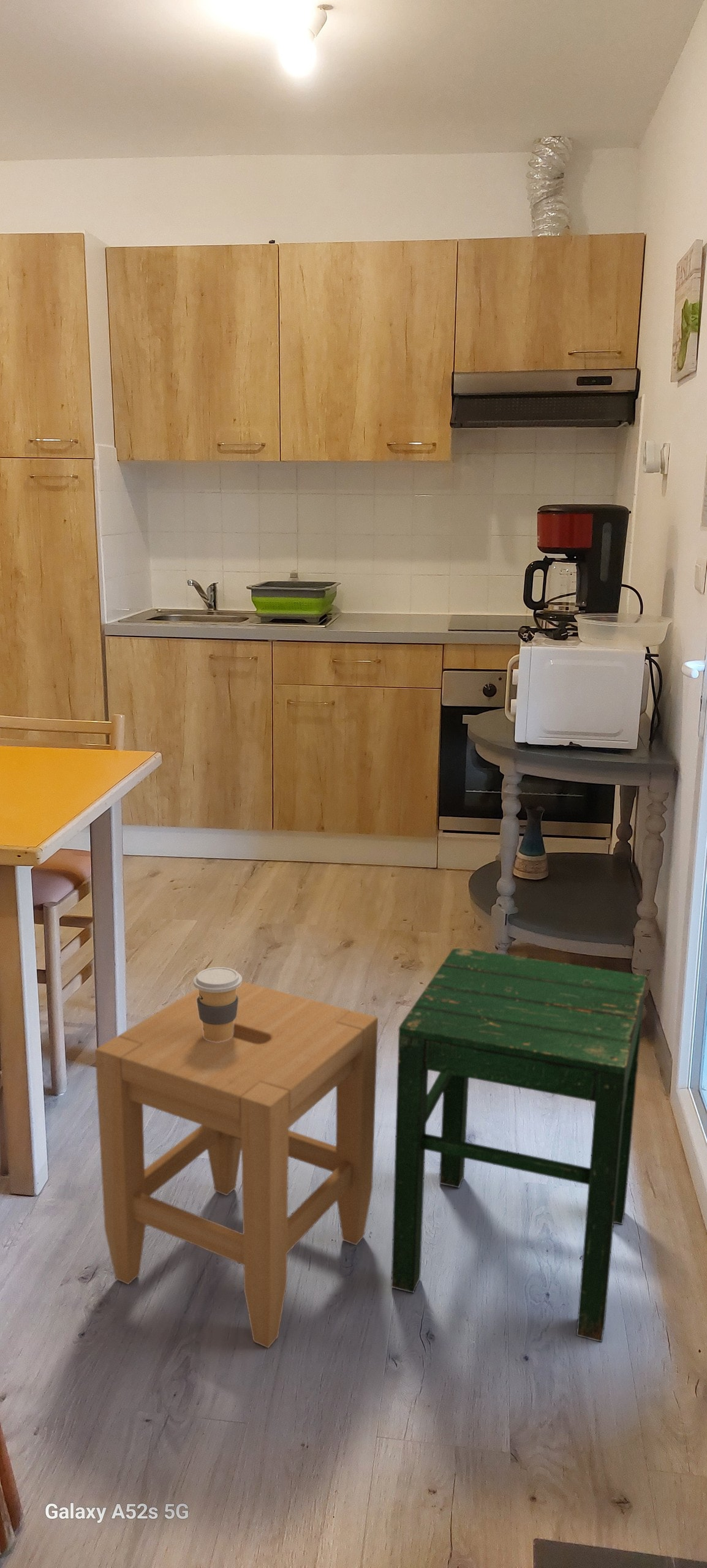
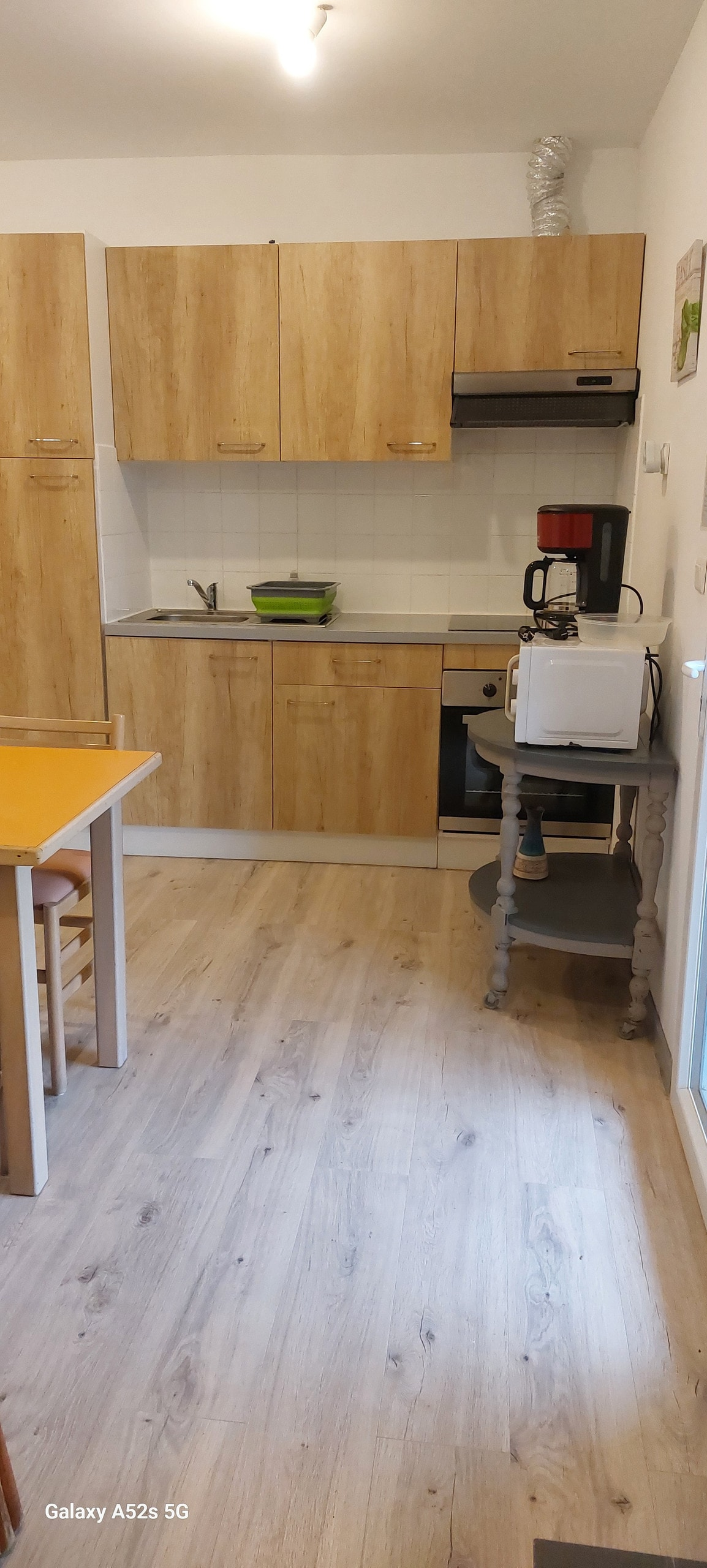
- stool (515, 1152)
- coffee cup (218, 1004)
- stool (242, 1148)
